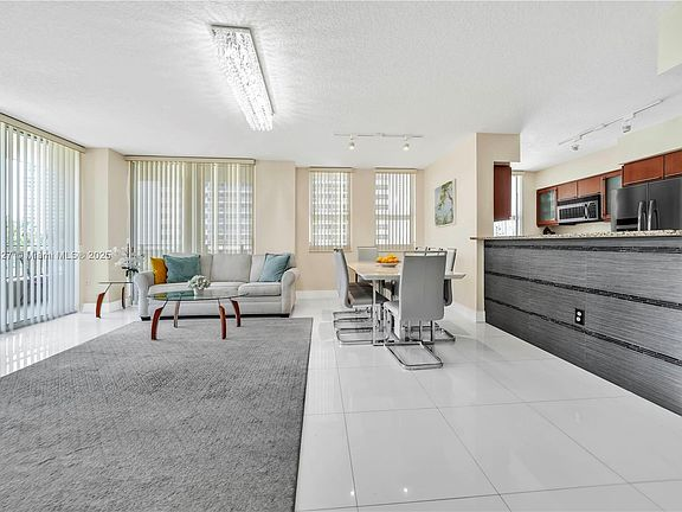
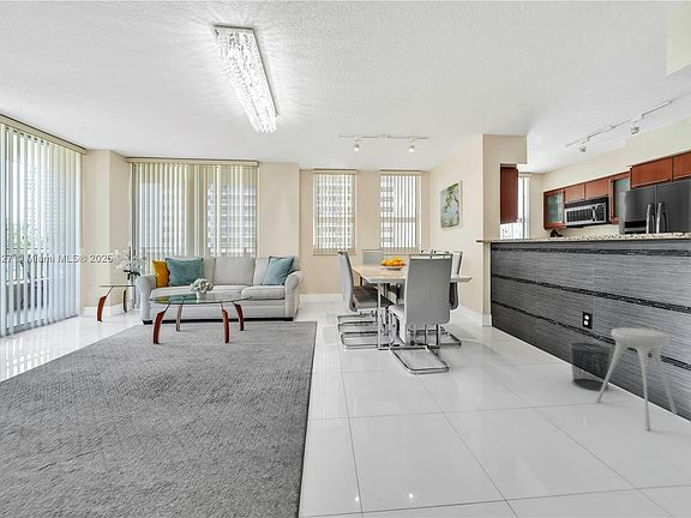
+ stool (645, 372)
+ waste bin (589, 366)
